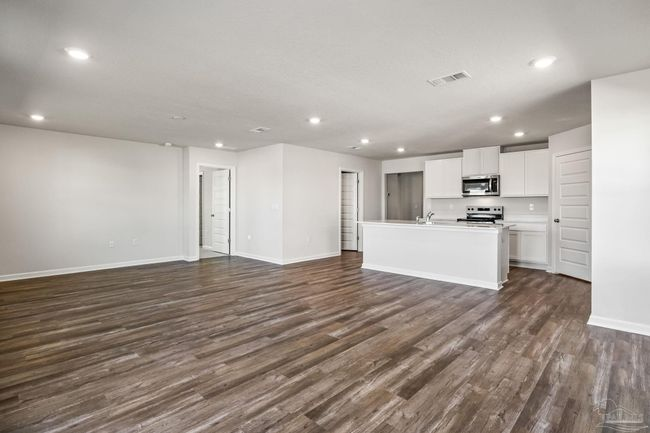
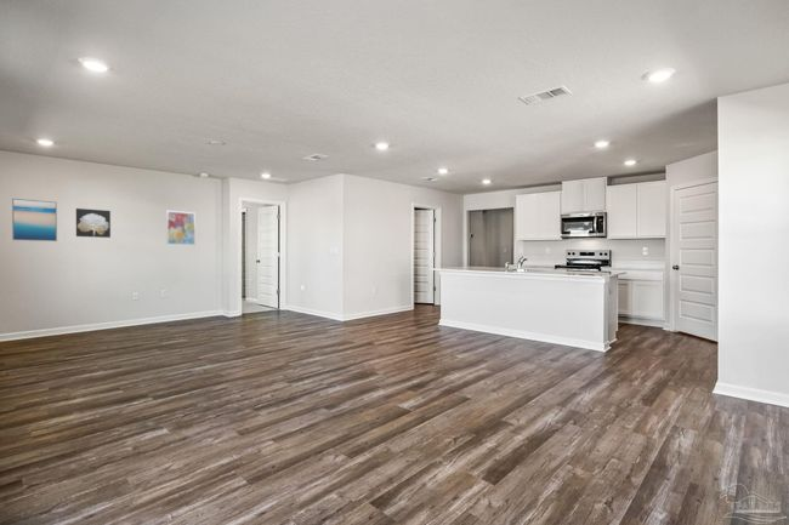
+ wall art (34, 219)
+ wall art (181, 228)
+ wall art (93, 223)
